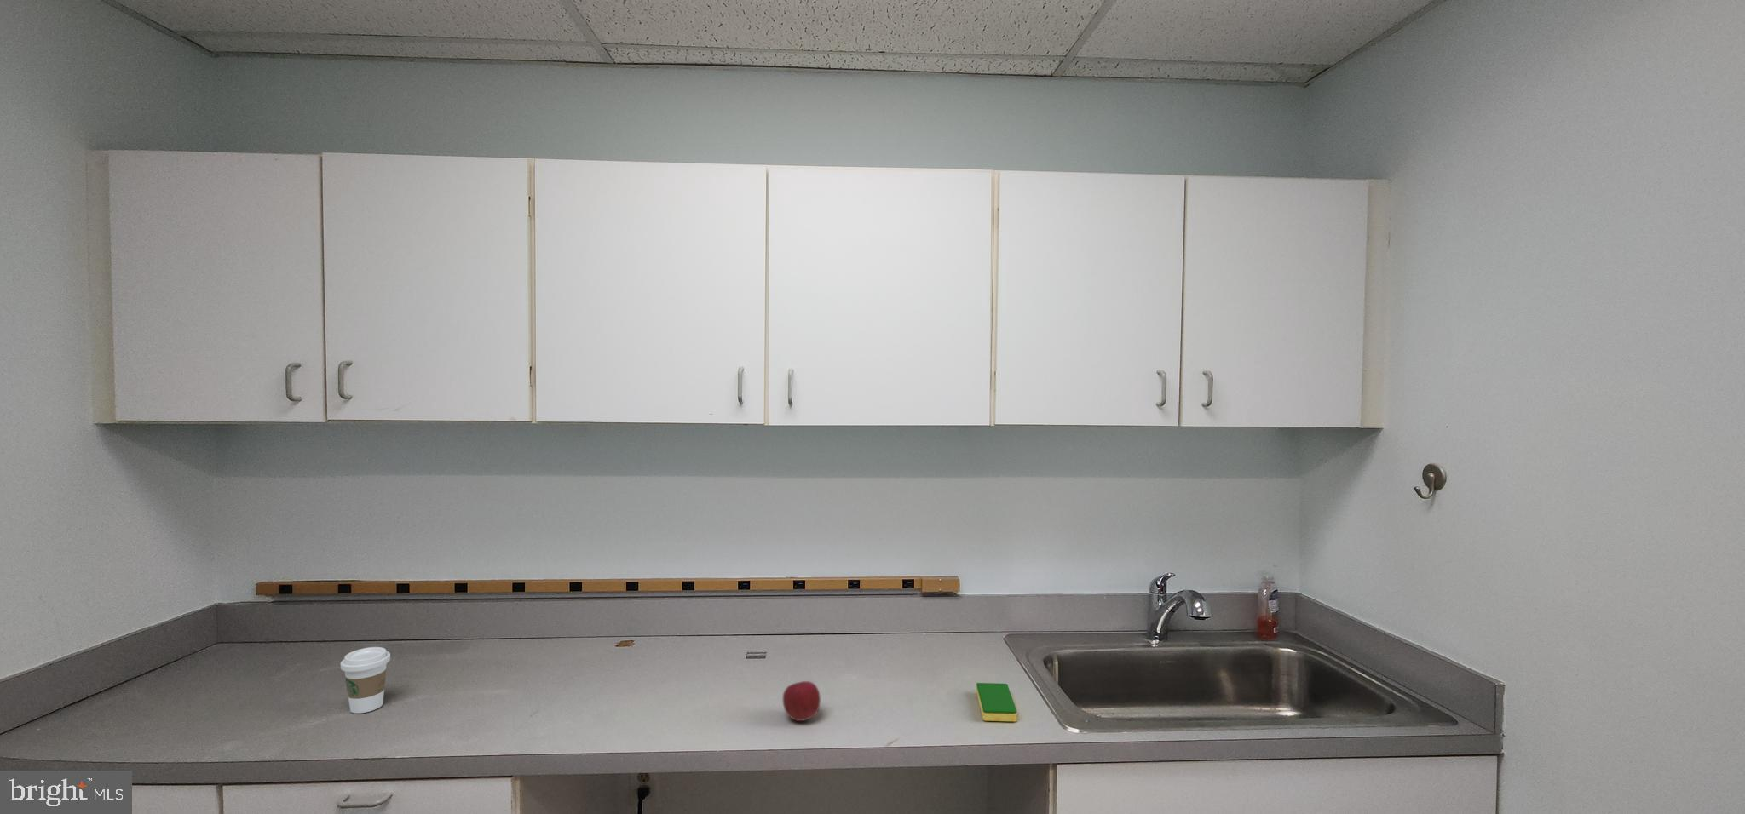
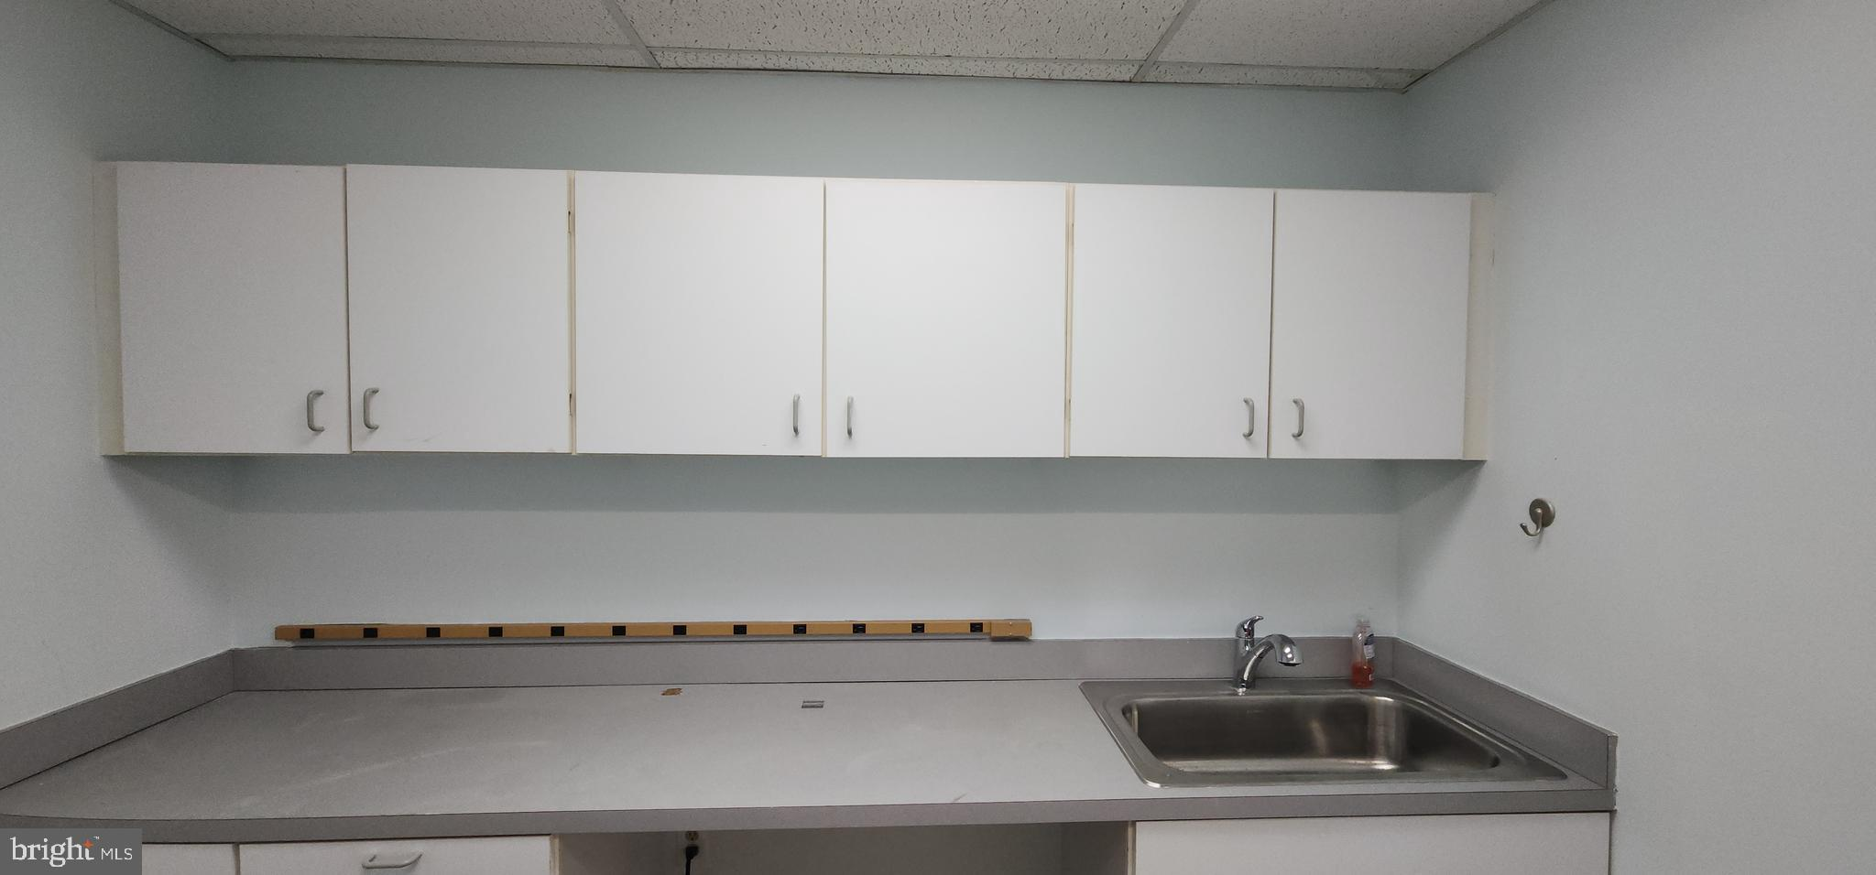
- apple (801, 699)
- coffee cup (365, 679)
- dish sponge (995, 701)
